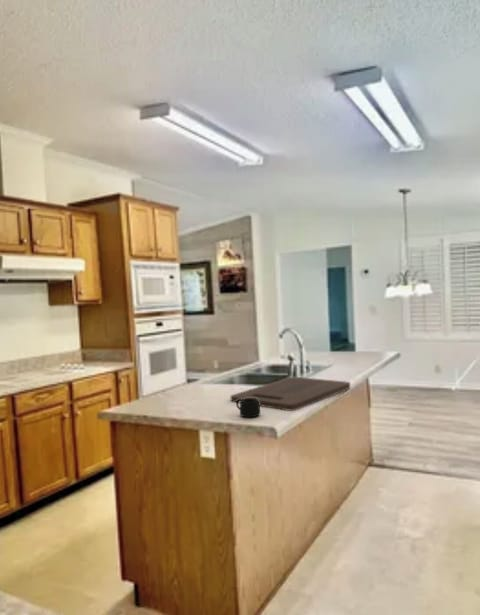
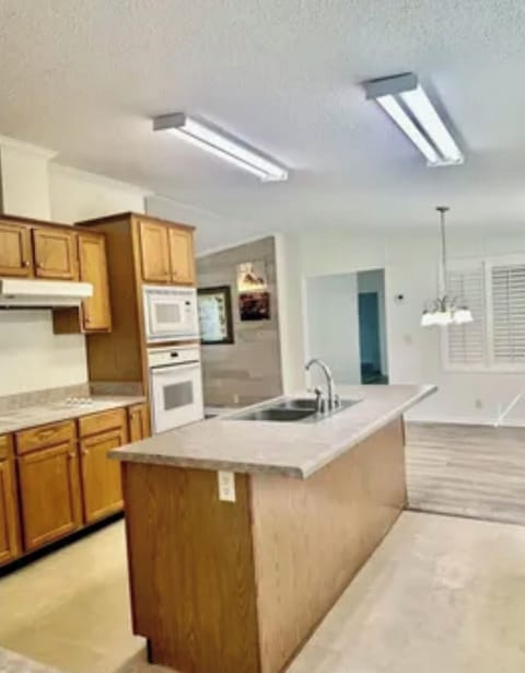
- mug (247, 407)
- cutting board (292, 391)
